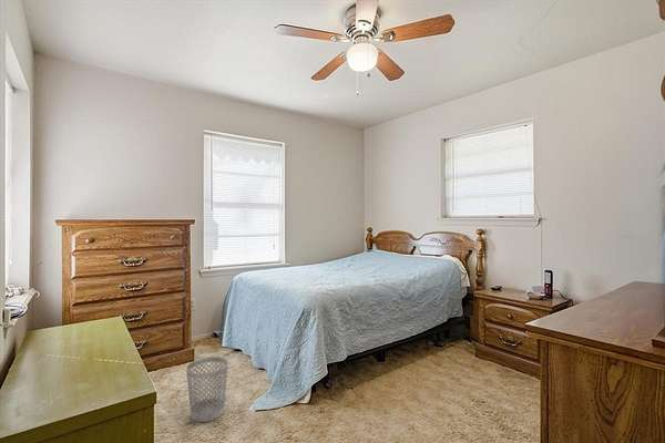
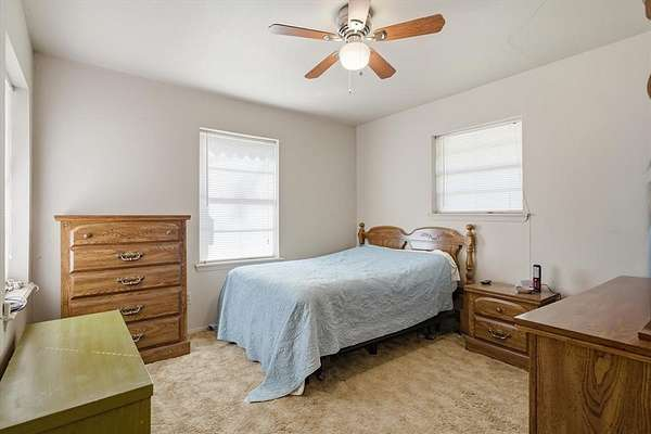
- wastebasket (207, 389)
